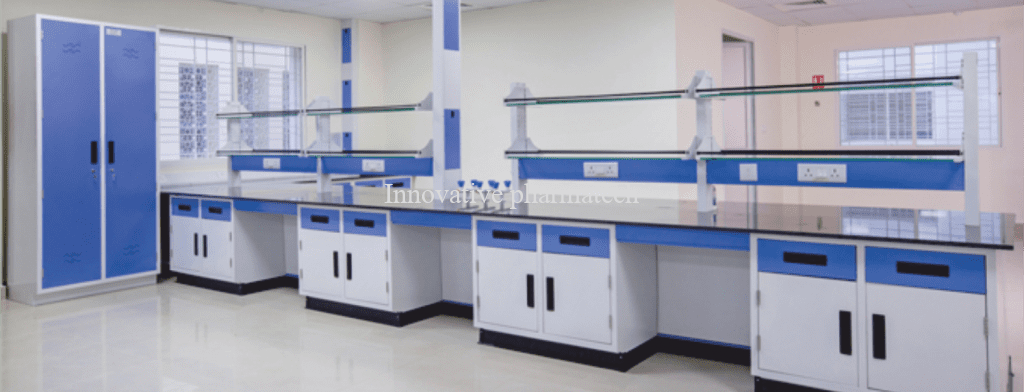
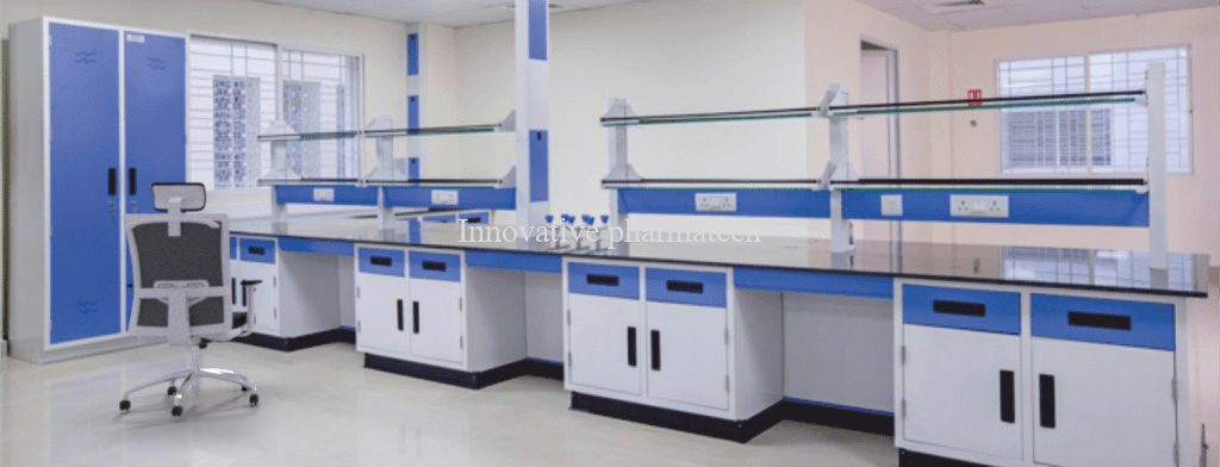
+ office chair (193, 294)
